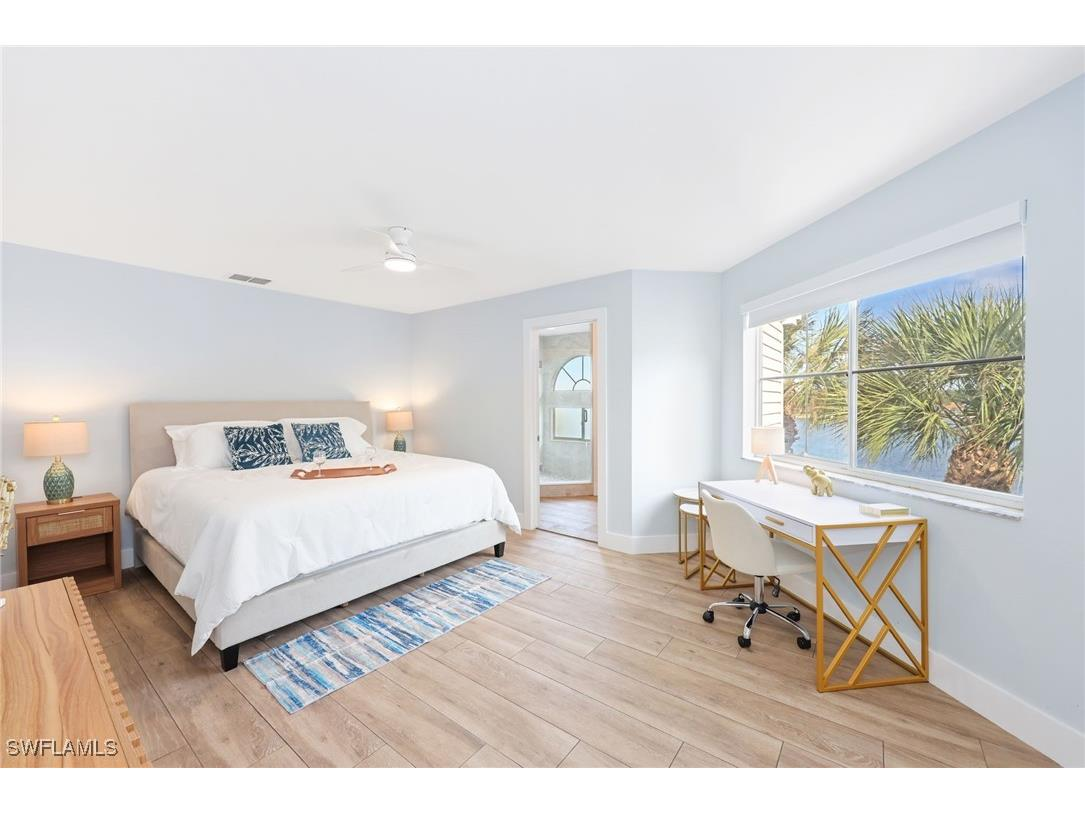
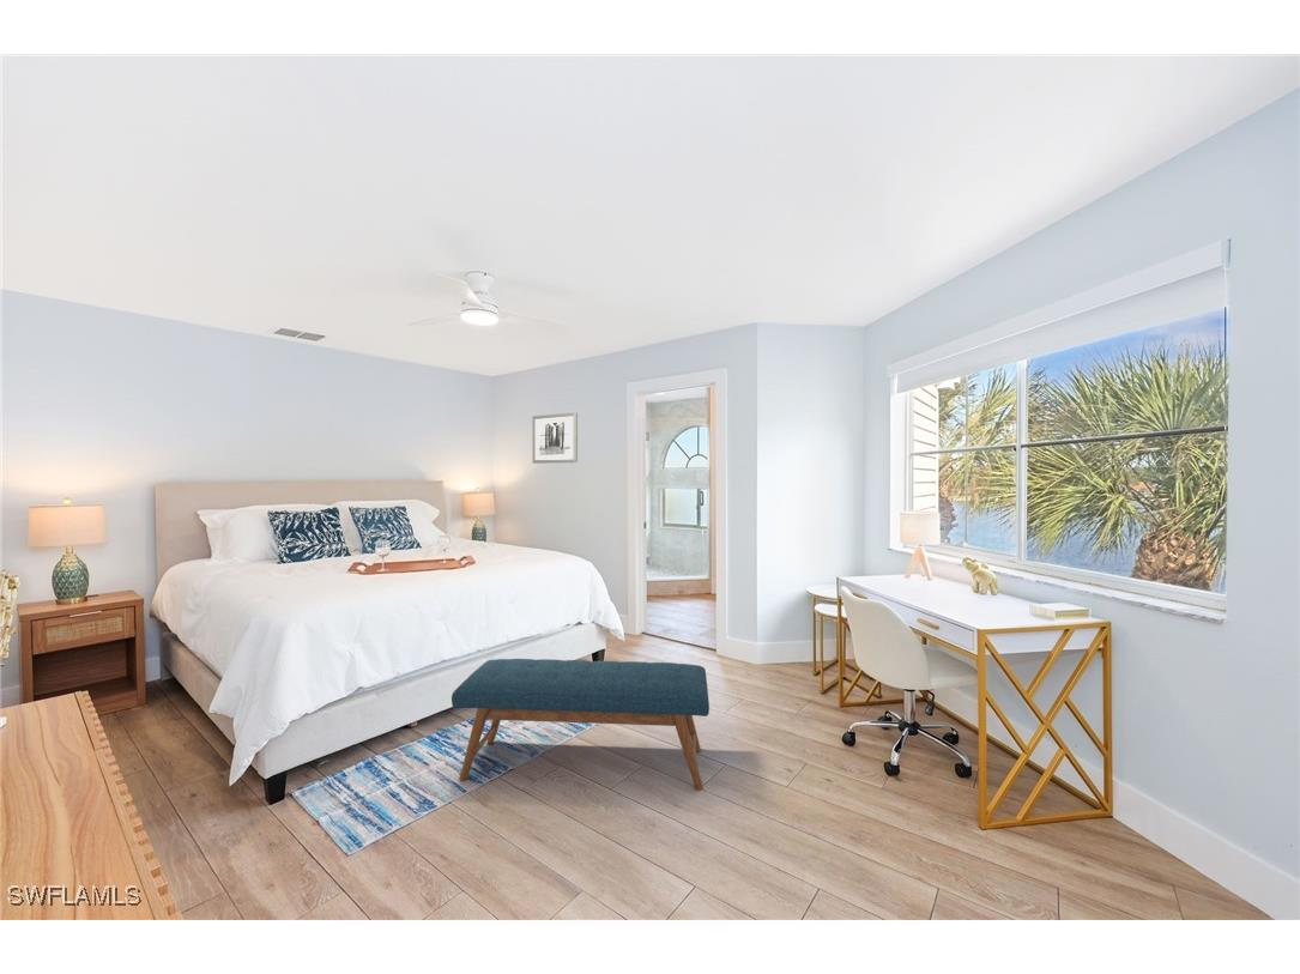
+ bench (586, 716)
+ wall art (554, 438)
